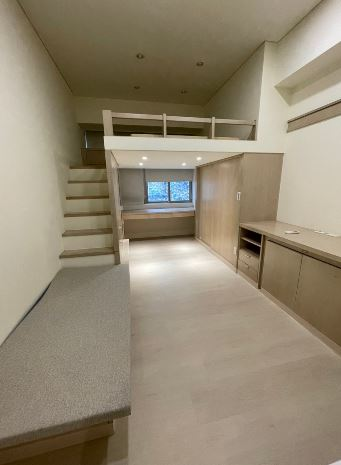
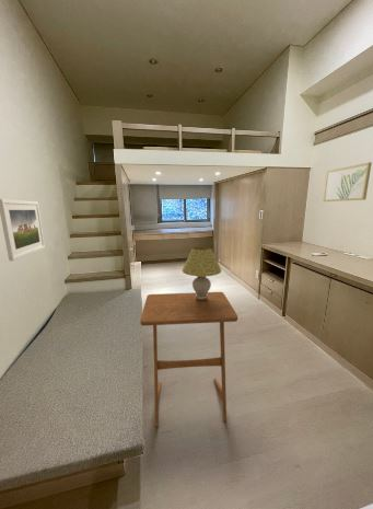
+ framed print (25, 228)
+ wall art (345, 184)
+ side table (188, 360)
+ table lamp (201, 274)
